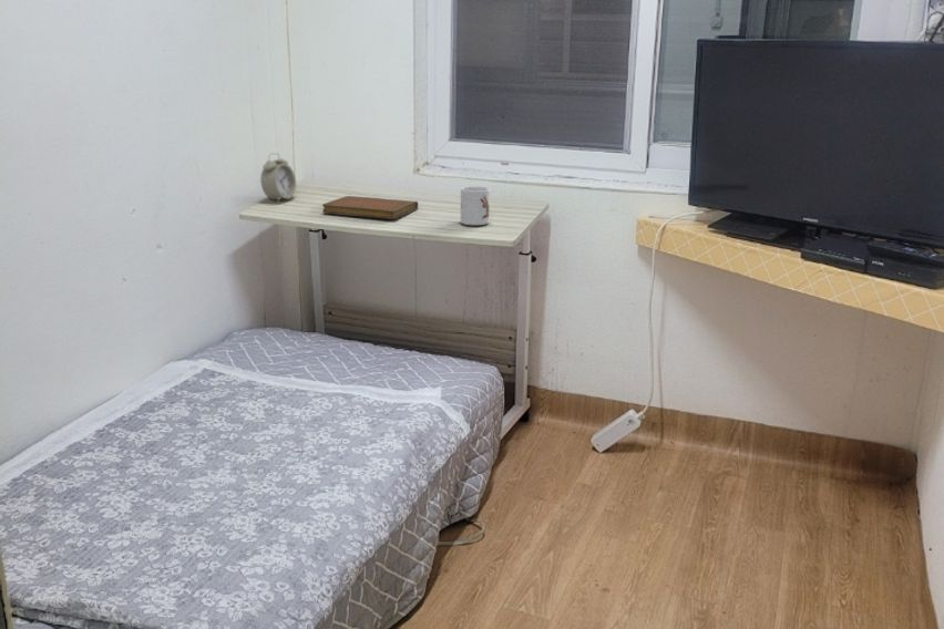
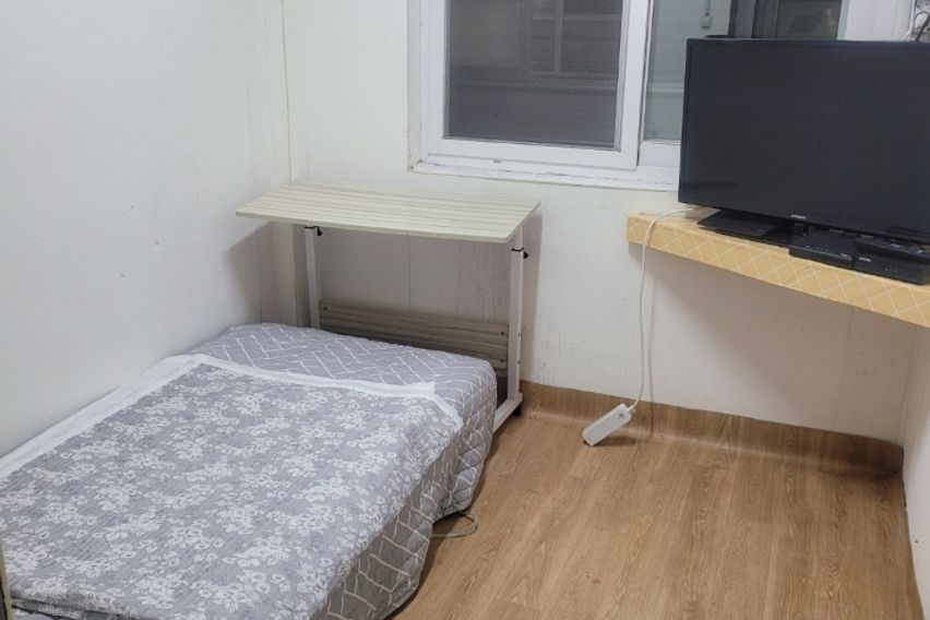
- alarm clock (278, 176)
- notebook (370, 206)
- mug (476, 204)
